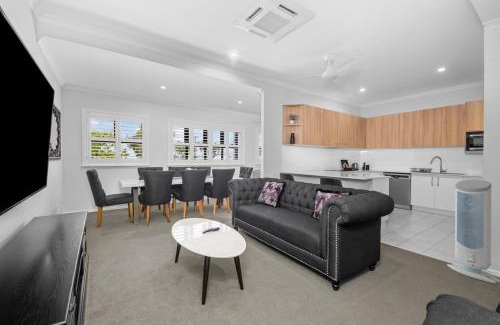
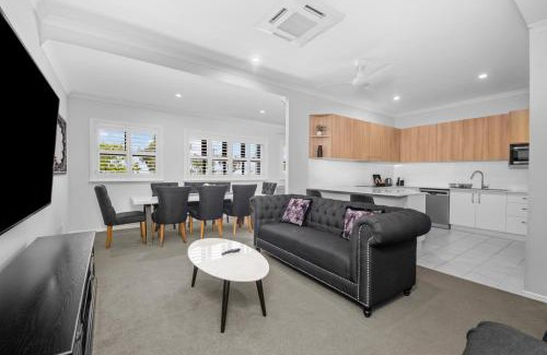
- air purifier (472, 226)
